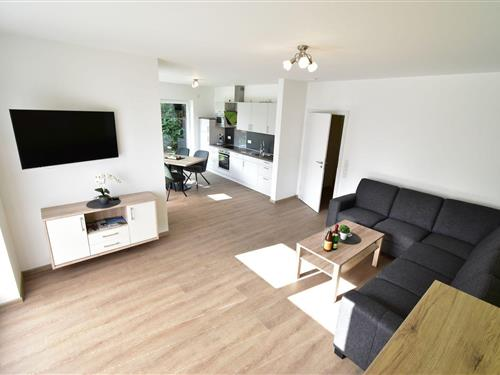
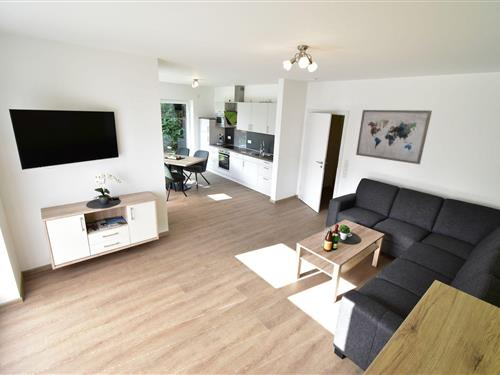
+ wall art (389, 135)
